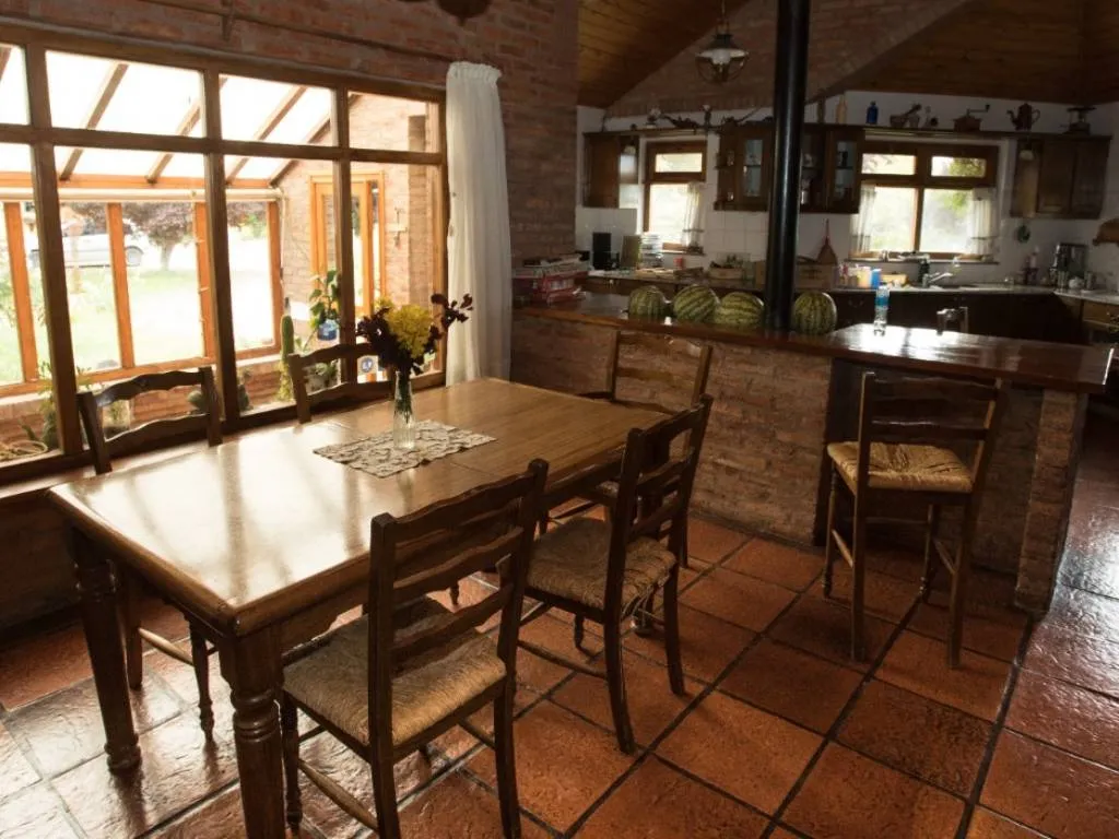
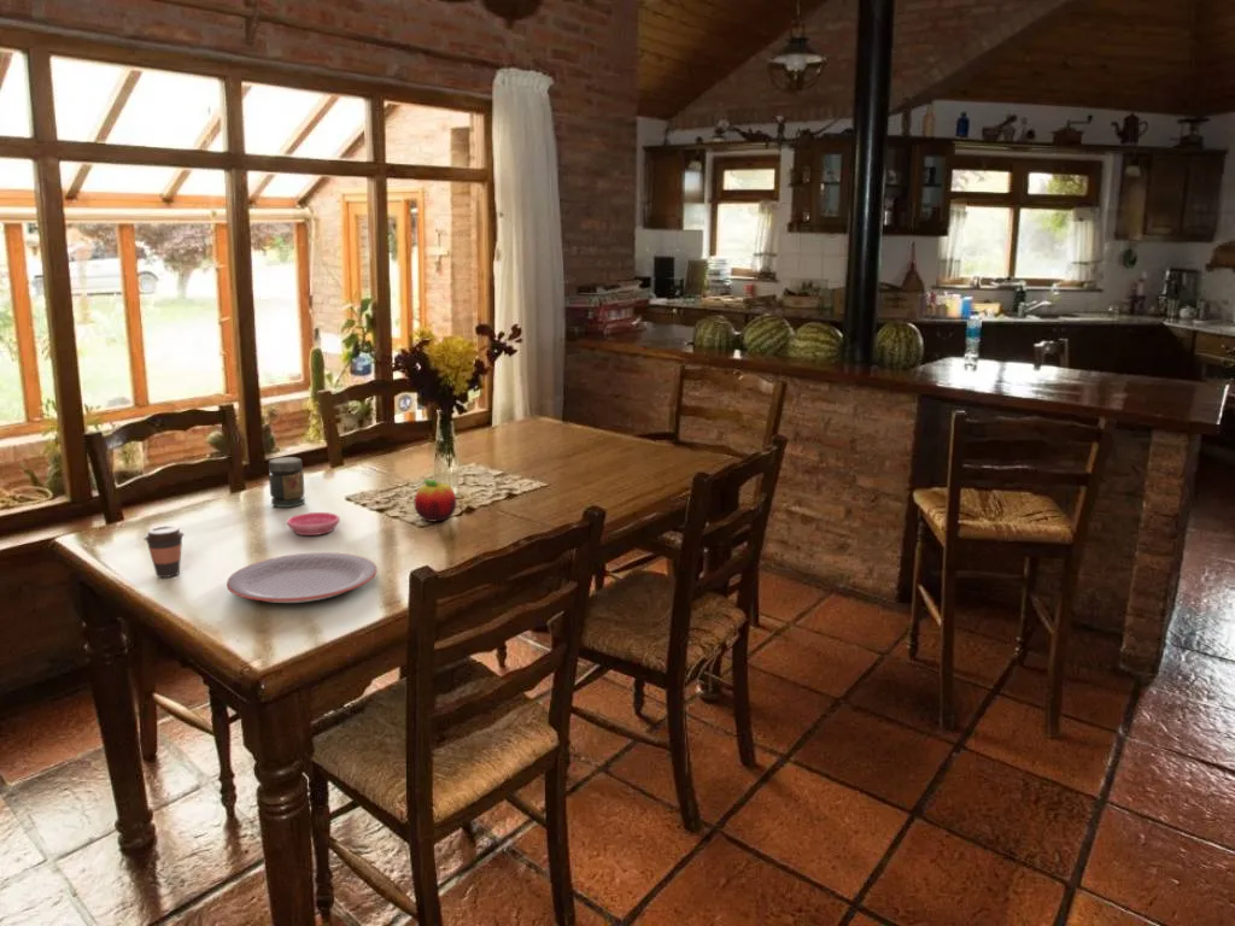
+ fruit (434, 499)
+ plate (304, 579)
+ saucer (314, 523)
+ coffee cup (165, 551)
+ jar (287, 481)
